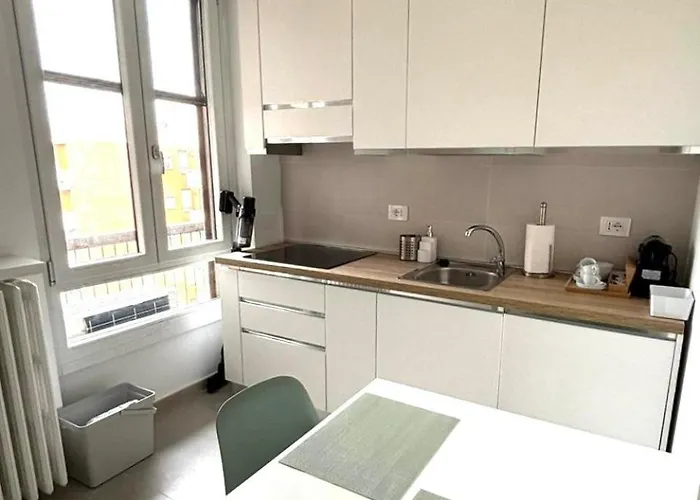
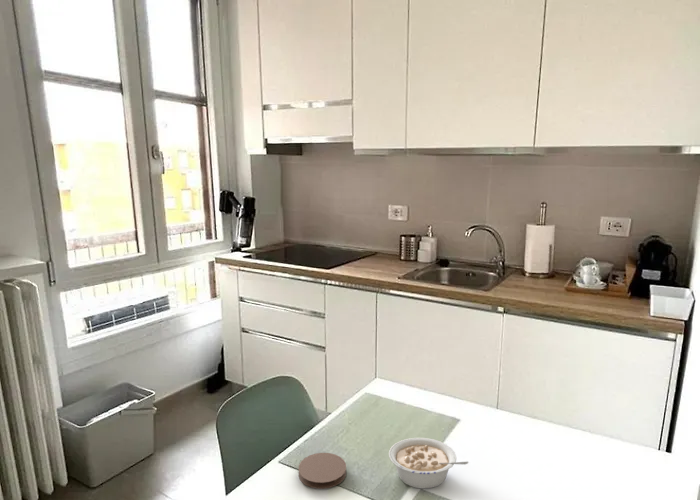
+ legume (424, 462)
+ coaster (322, 469)
